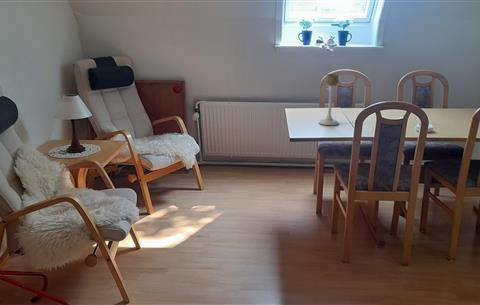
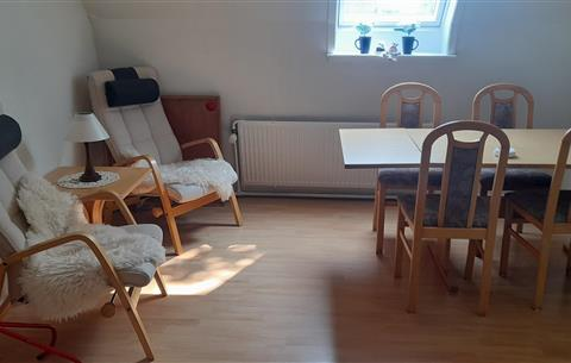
- candle holder (330, 99)
